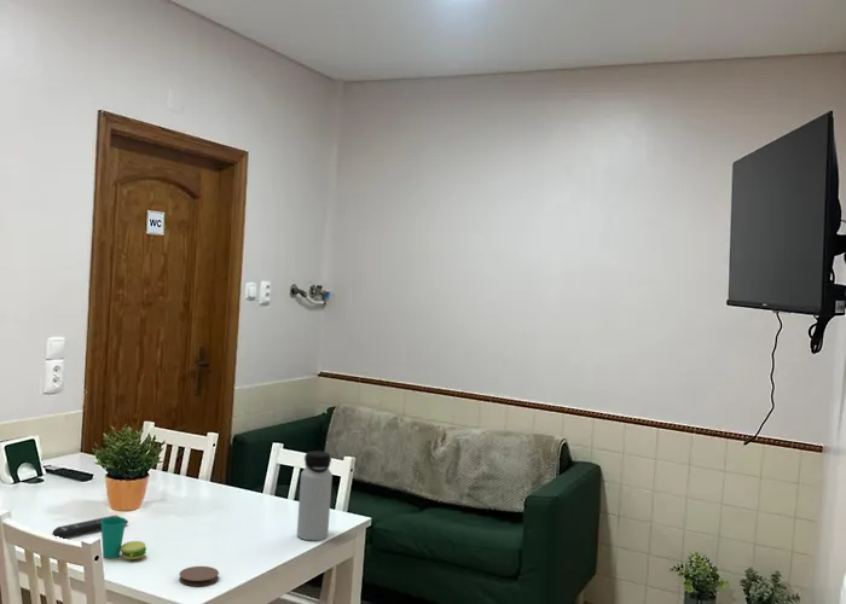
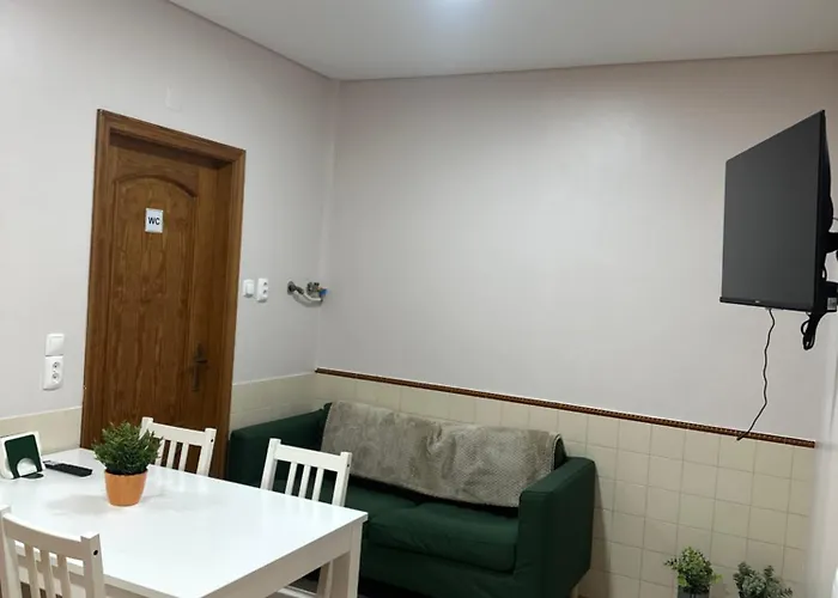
- cup (122, 538)
- remote control (91, 525)
- water bottle (314, 494)
- coaster (198, 575)
